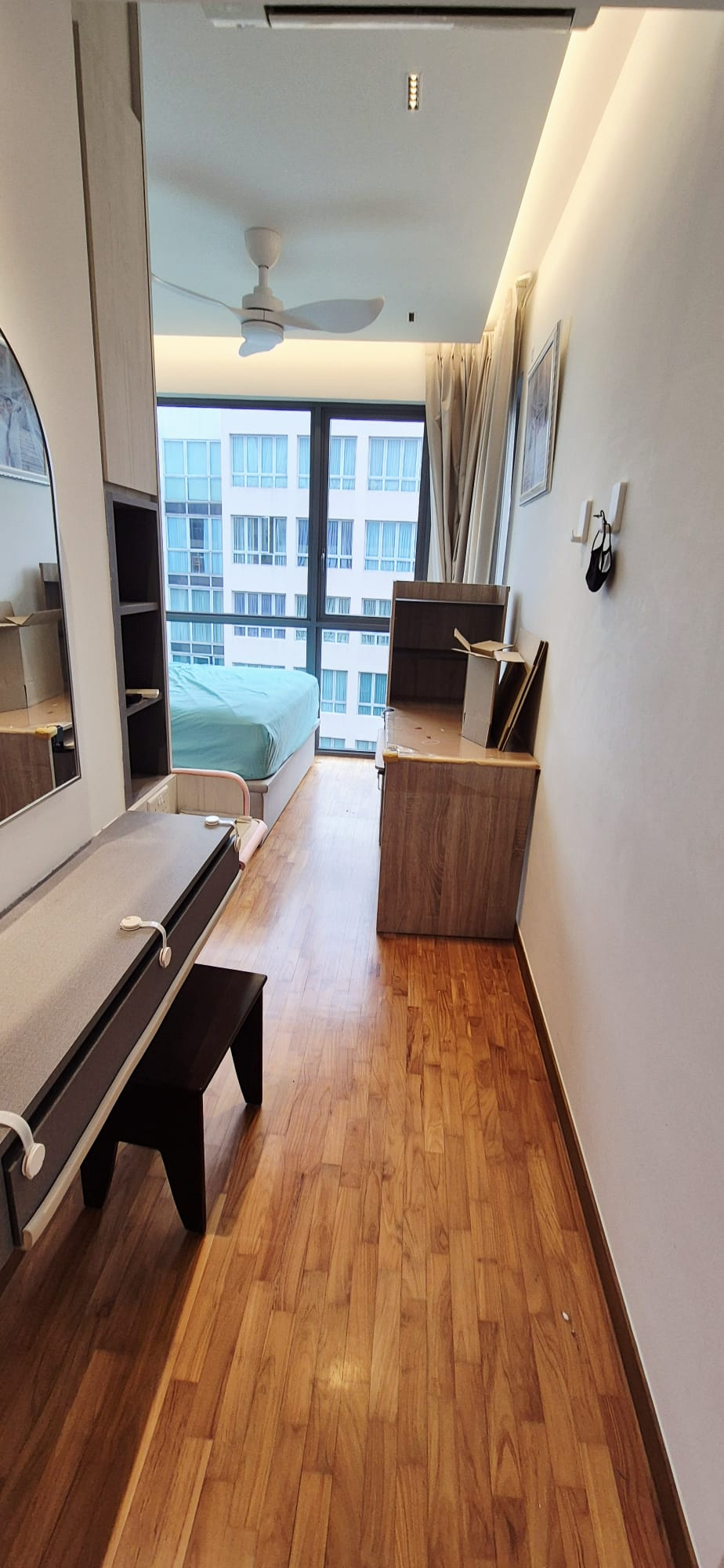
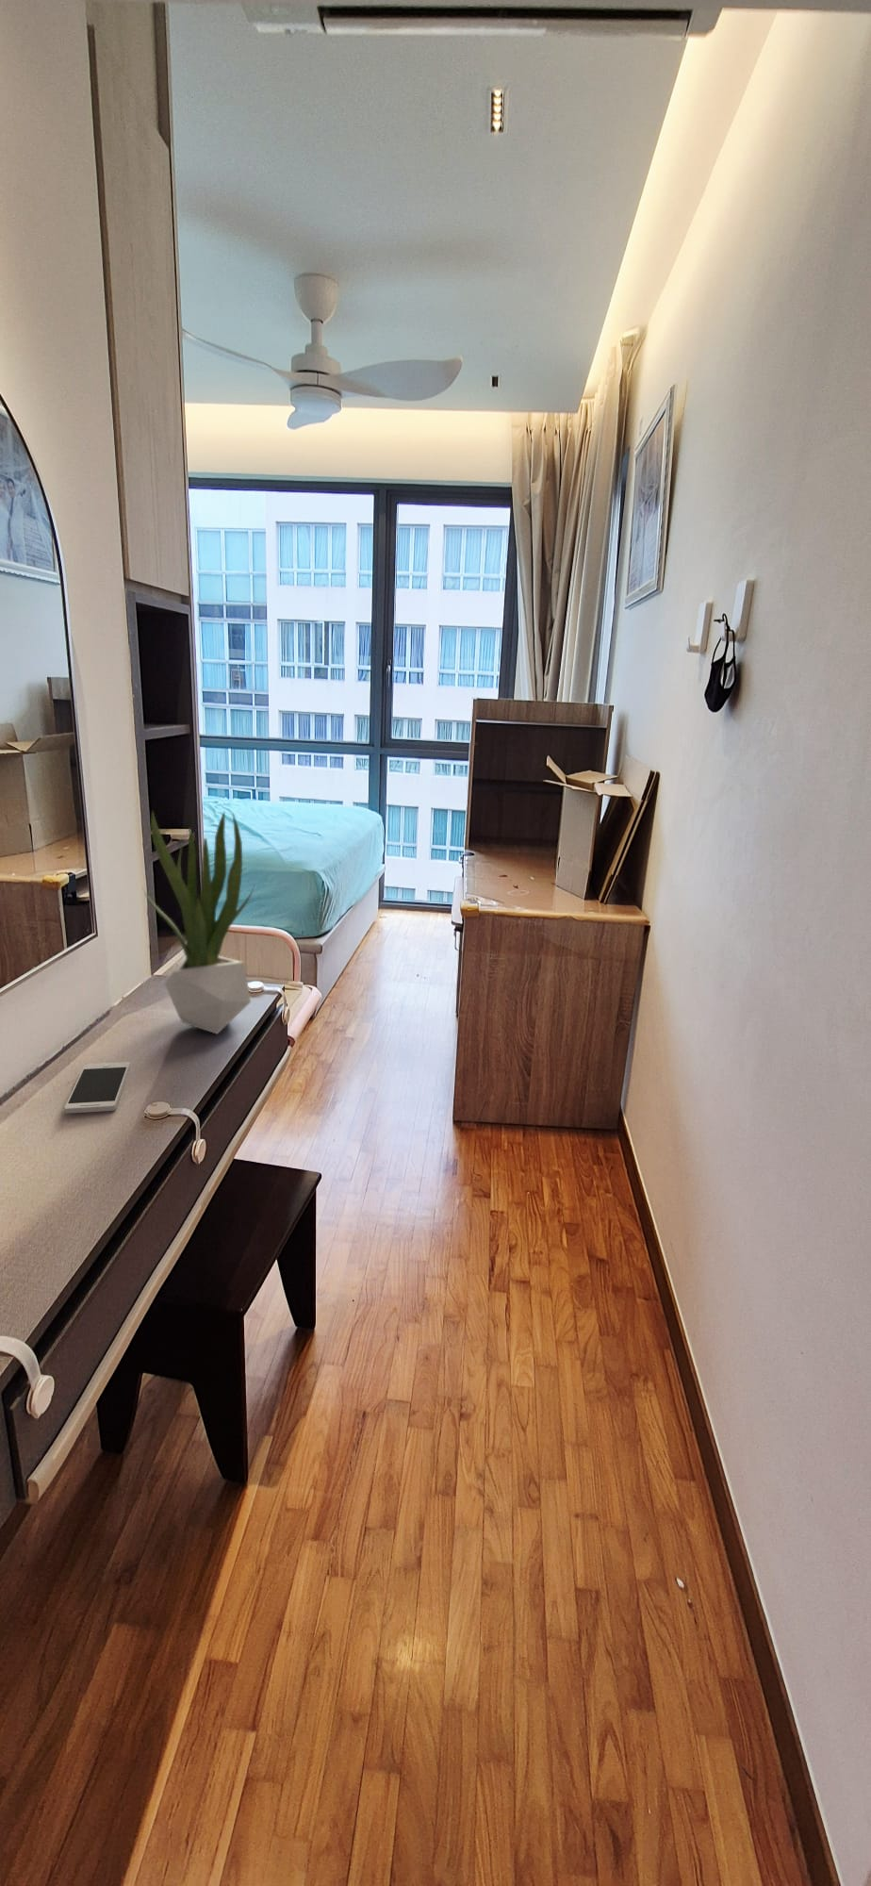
+ potted plant (207, 924)
+ smartphone (99, 1085)
